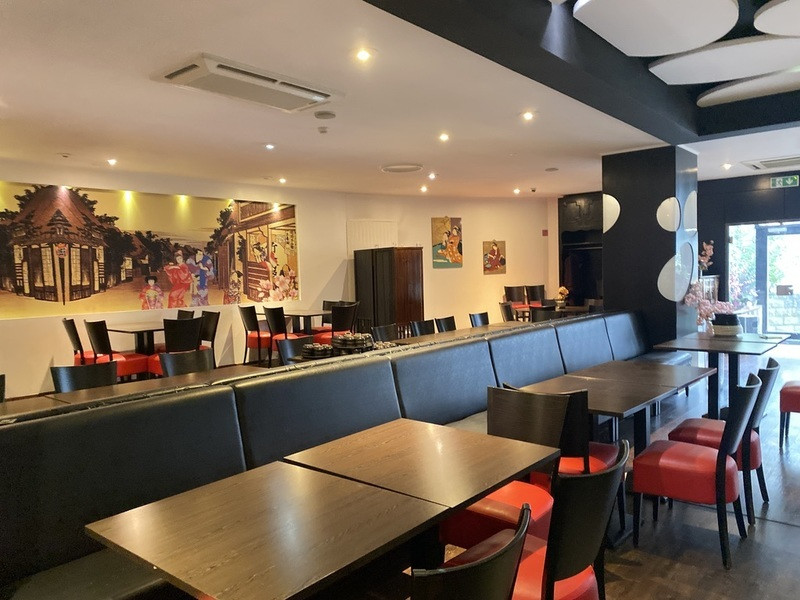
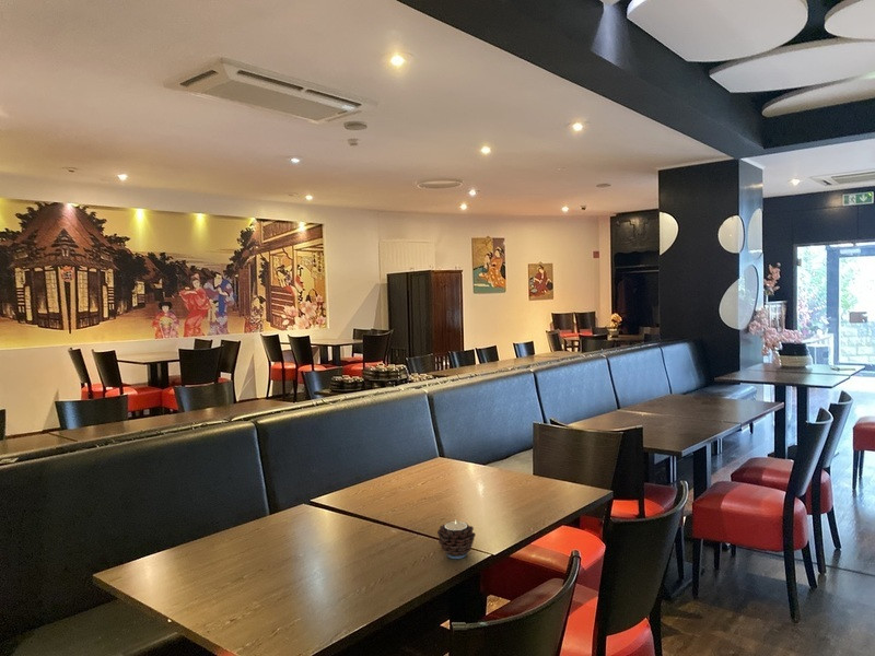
+ candle (456, 537)
